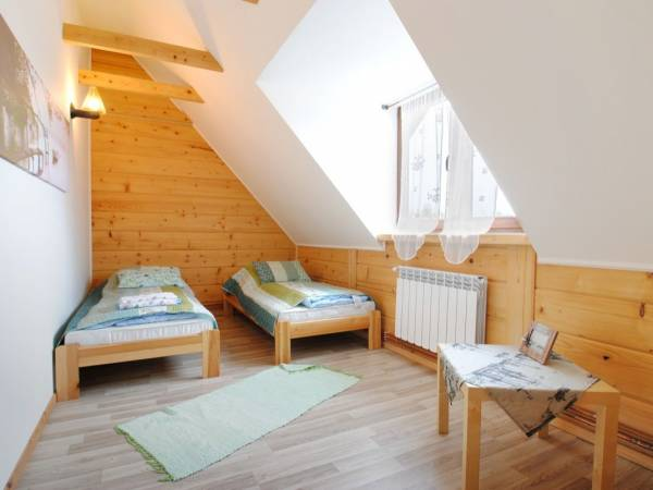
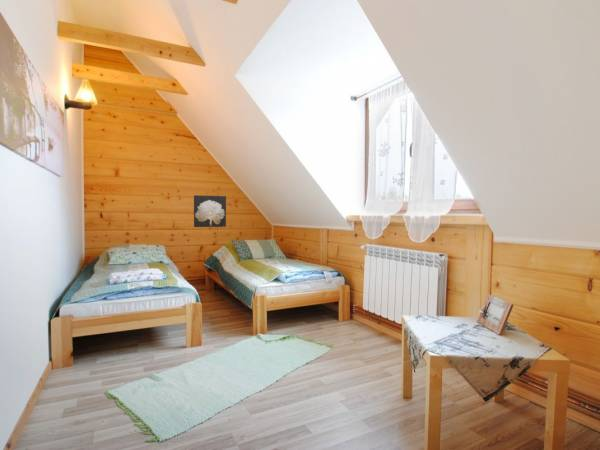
+ wall art (210, 211)
